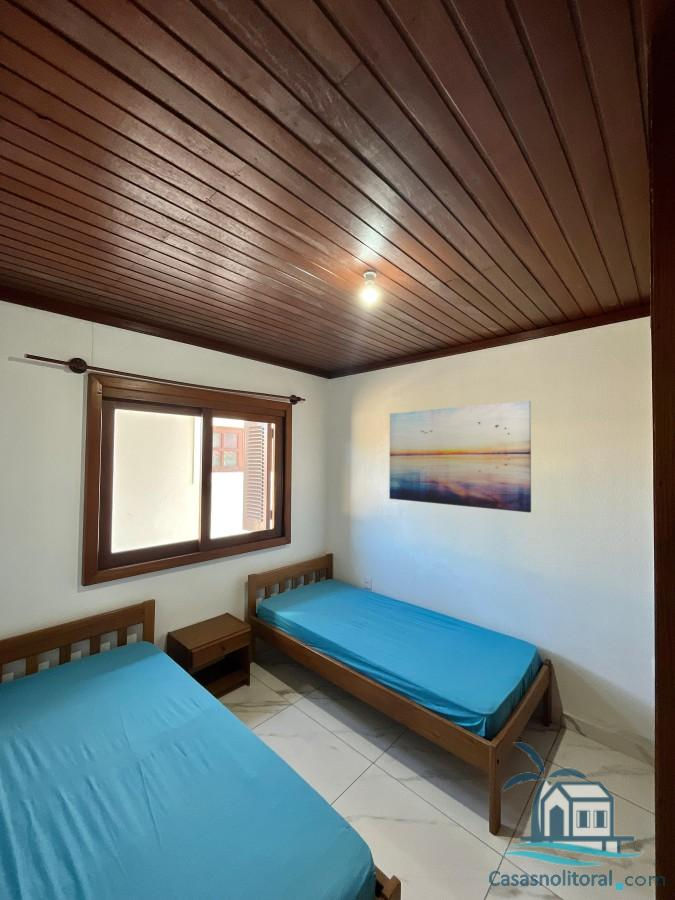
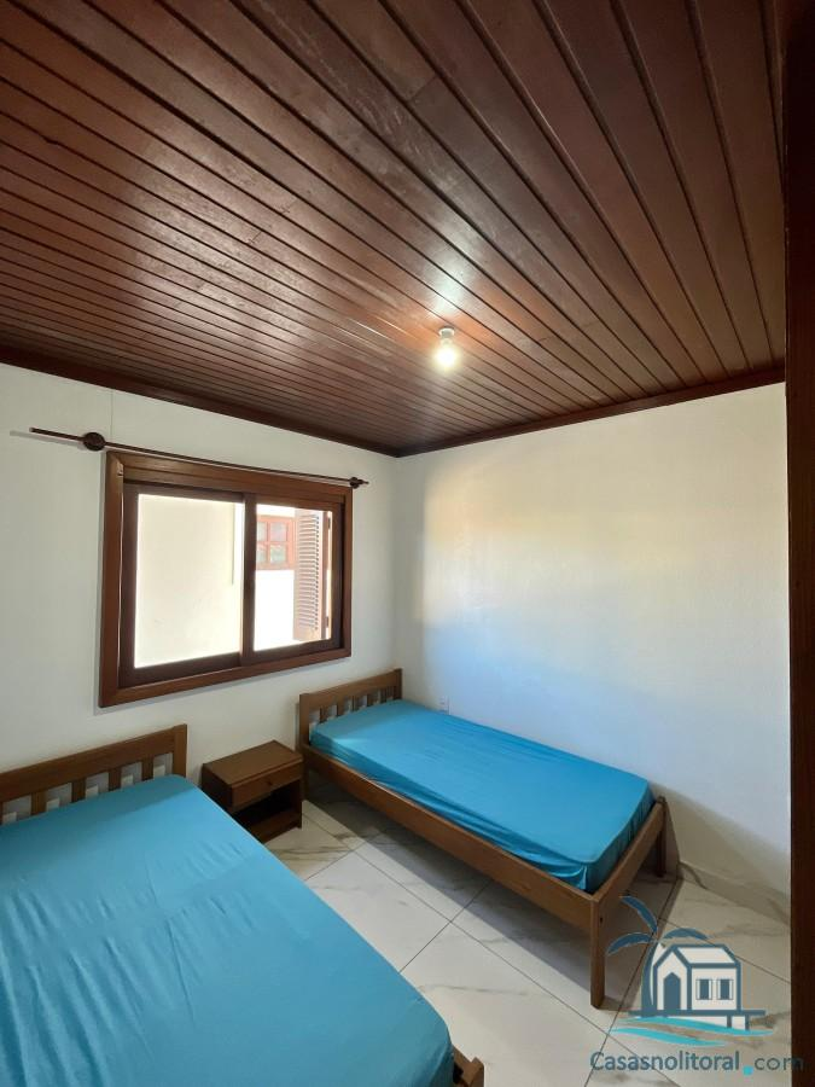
- wall art (450, 456)
